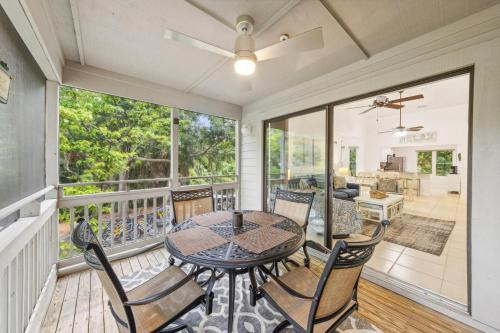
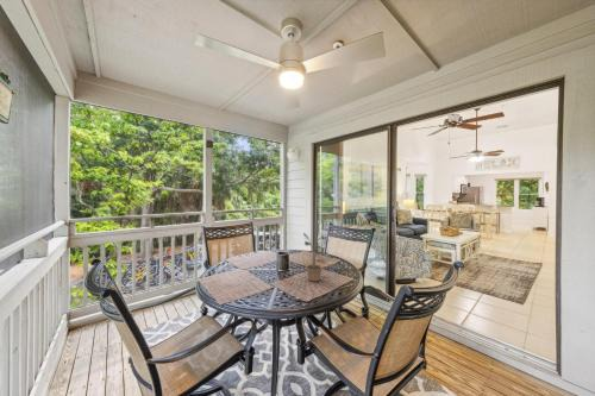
+ potted plant (314, 254)
